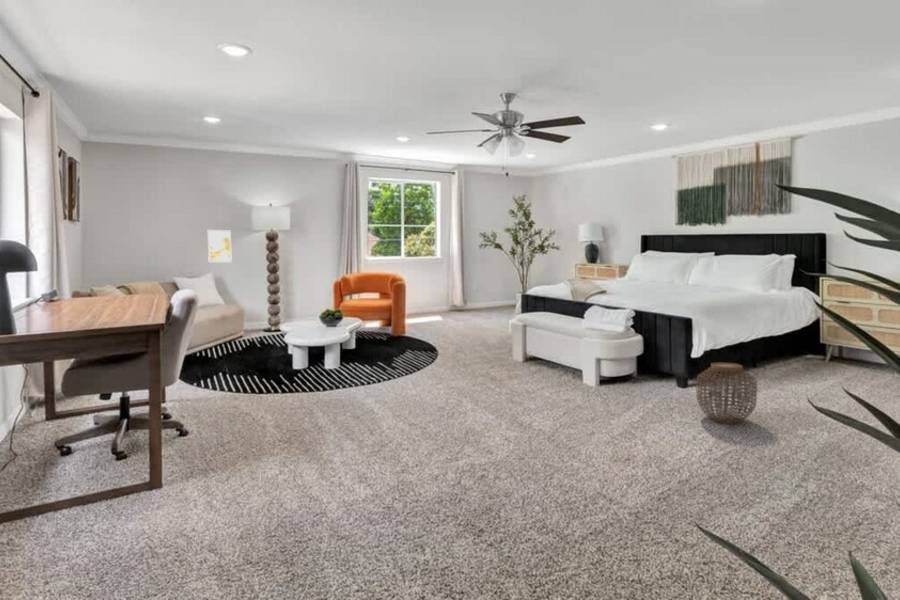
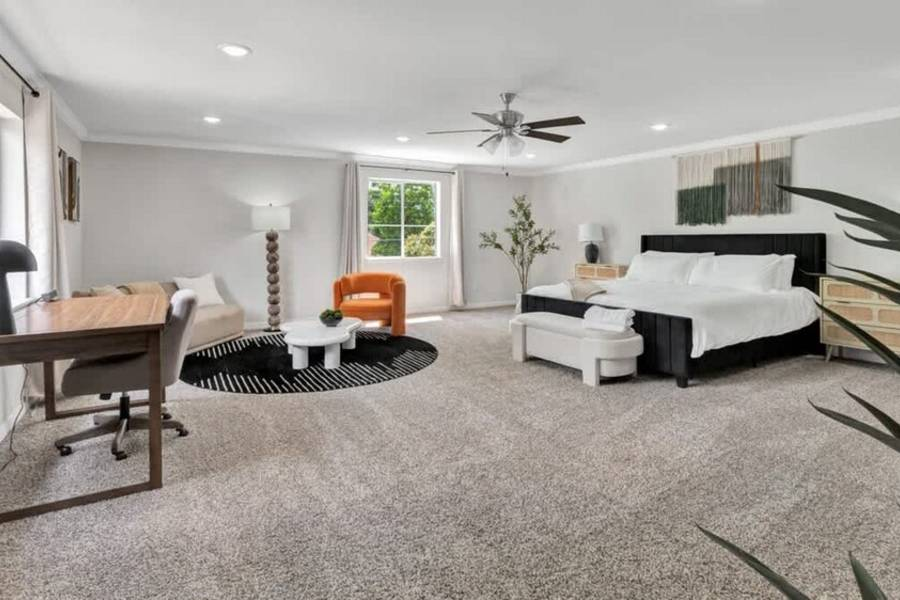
- woven basket (726, 392)
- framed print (219, 246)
